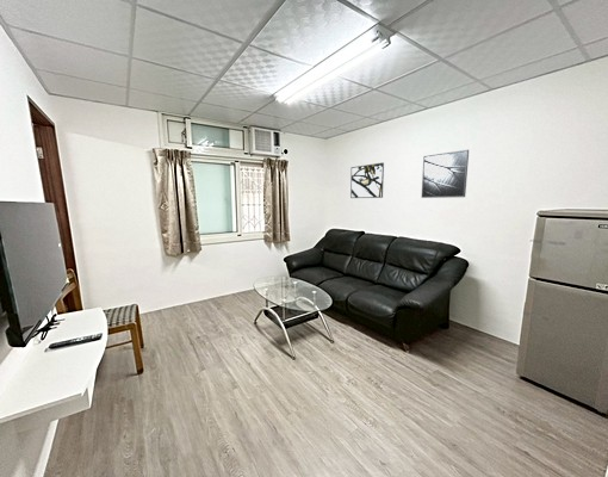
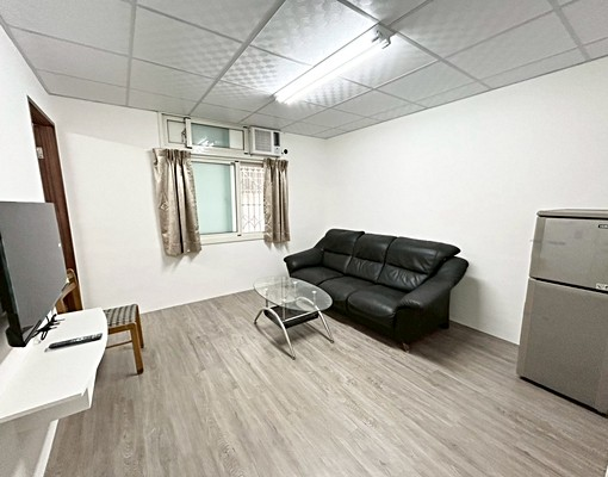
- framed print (442, 175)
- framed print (366, 181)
